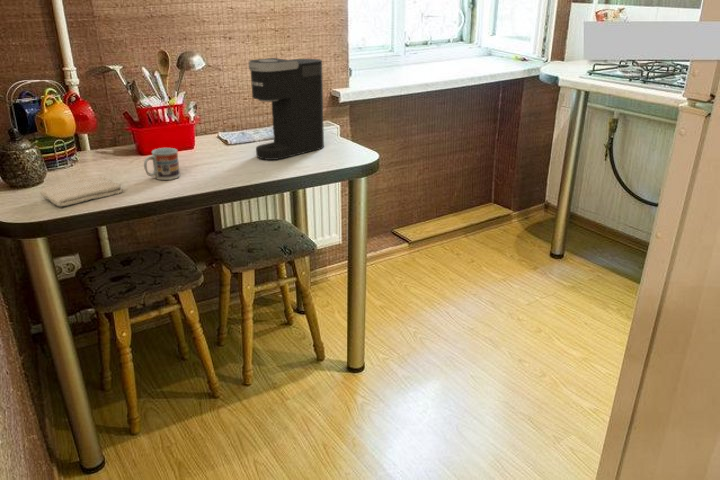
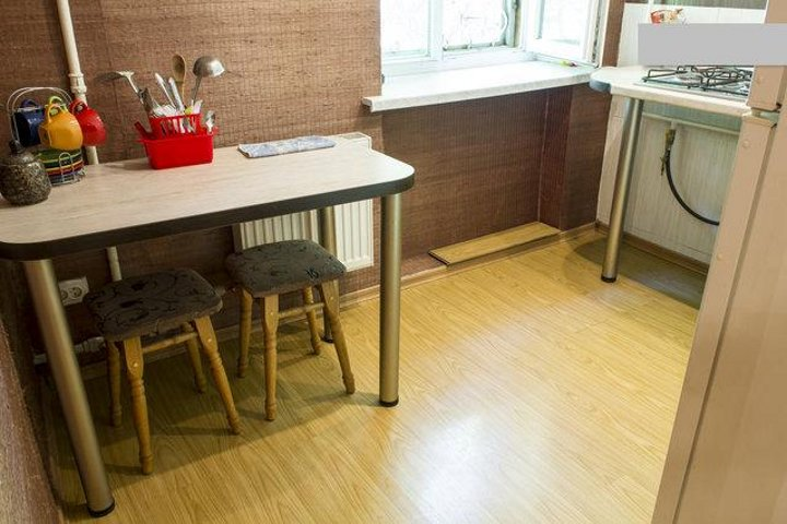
- cup (161, 164)
- coffee maker (288, 106)
- washcloth (82, 190)
